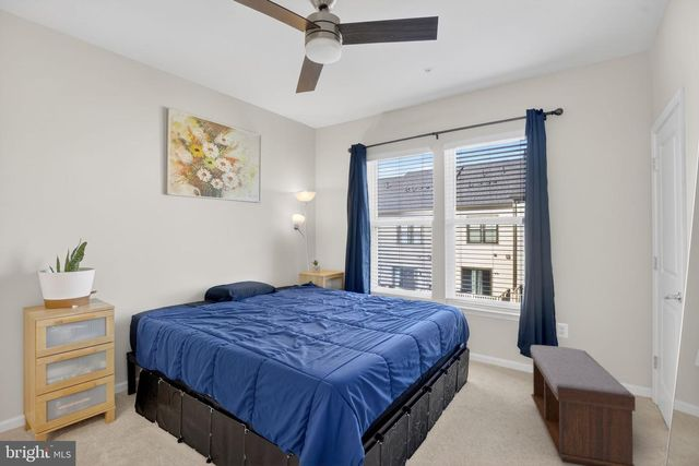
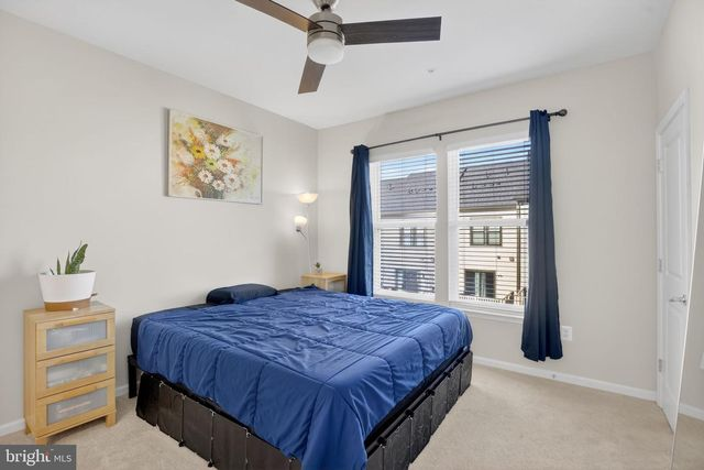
- bench (572, 397)
